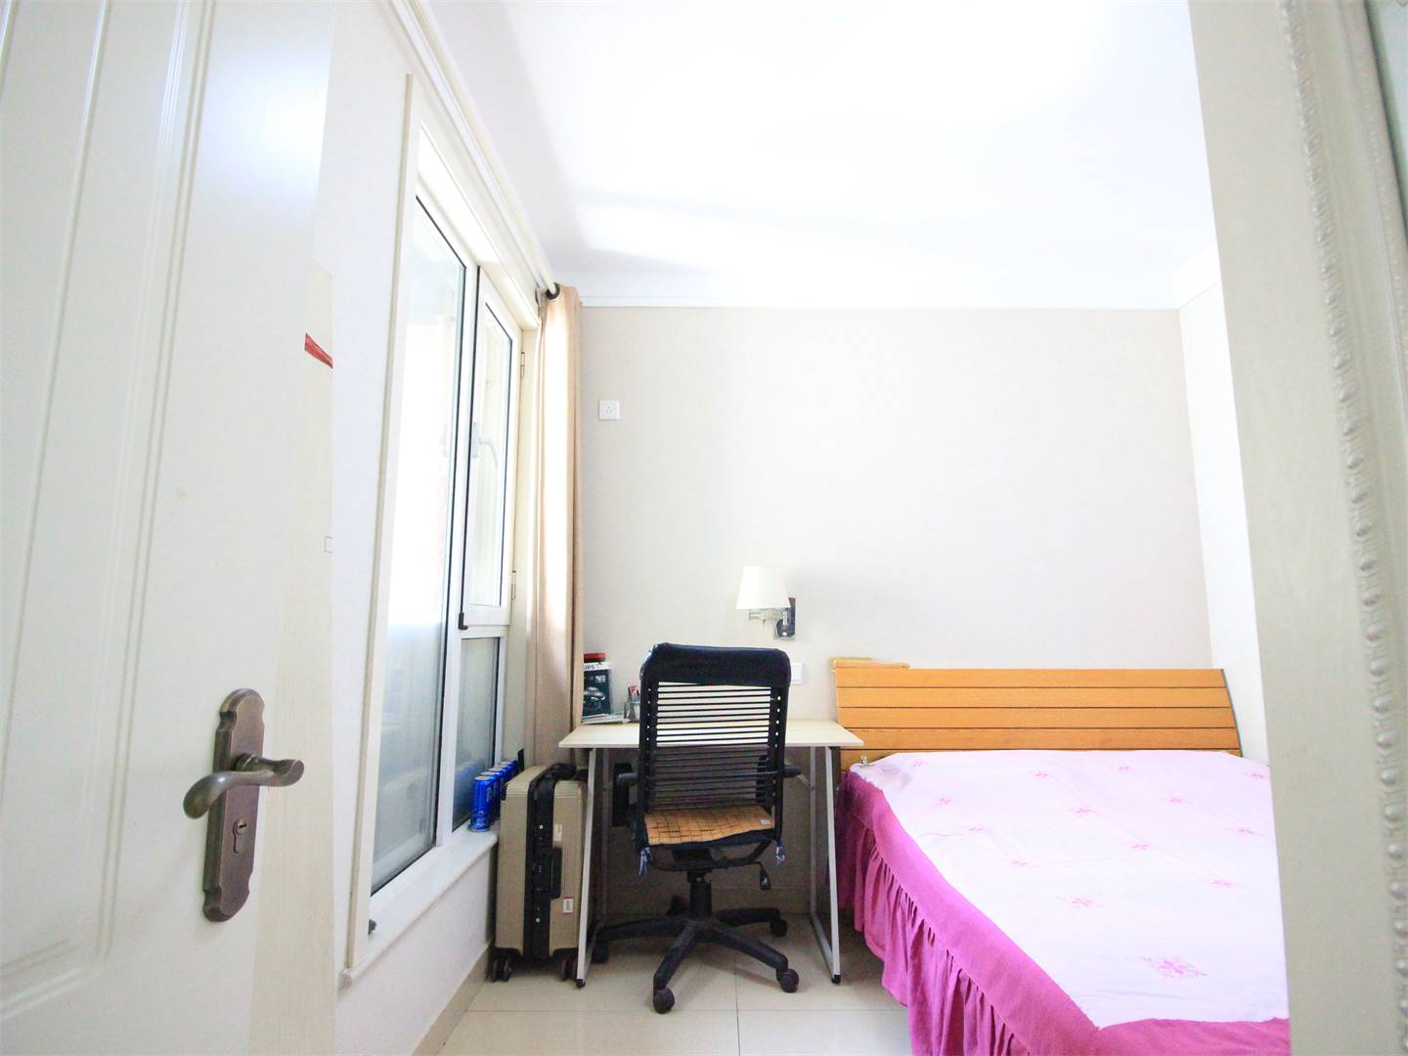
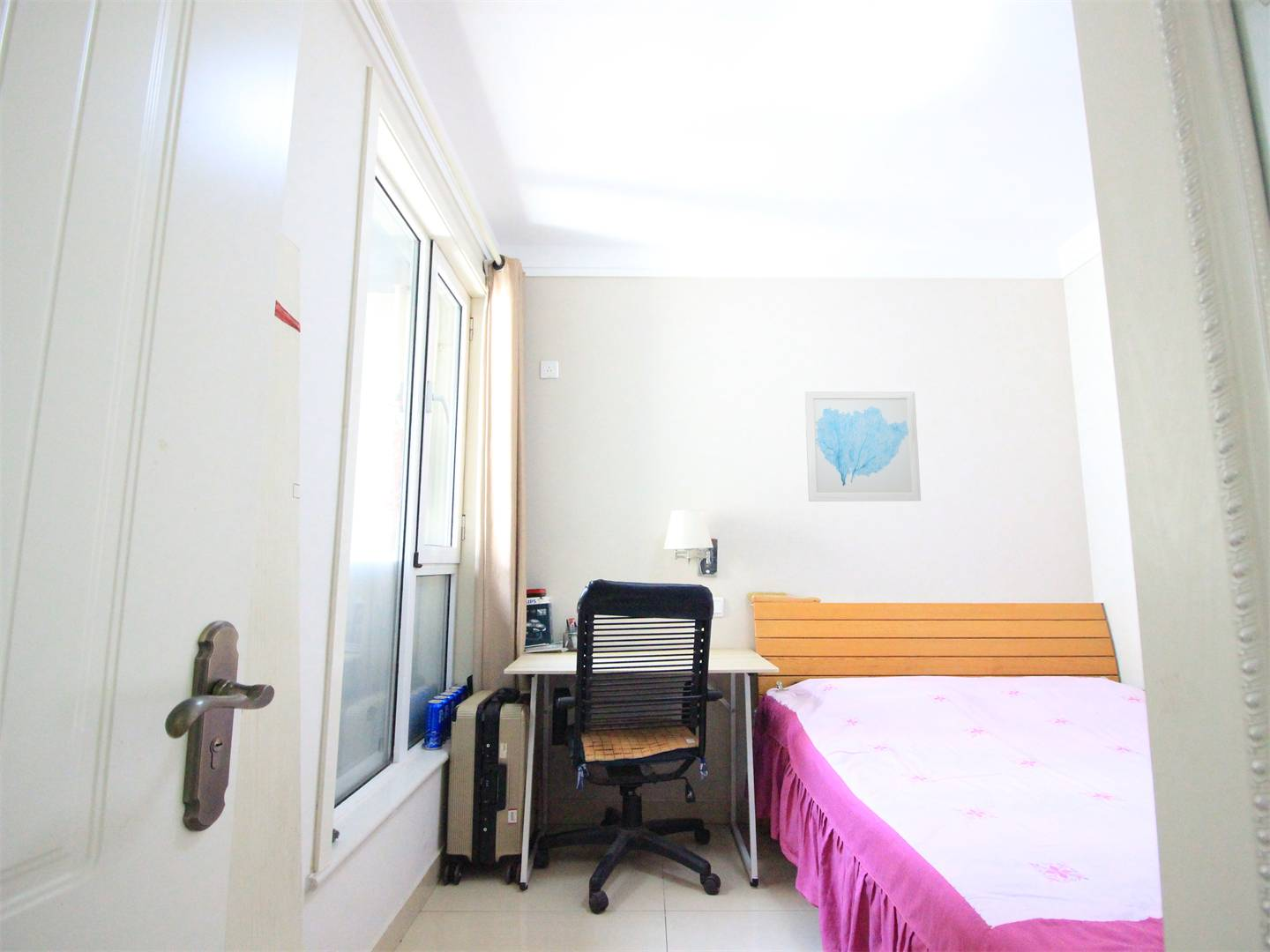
+ wall art (862, 445)
